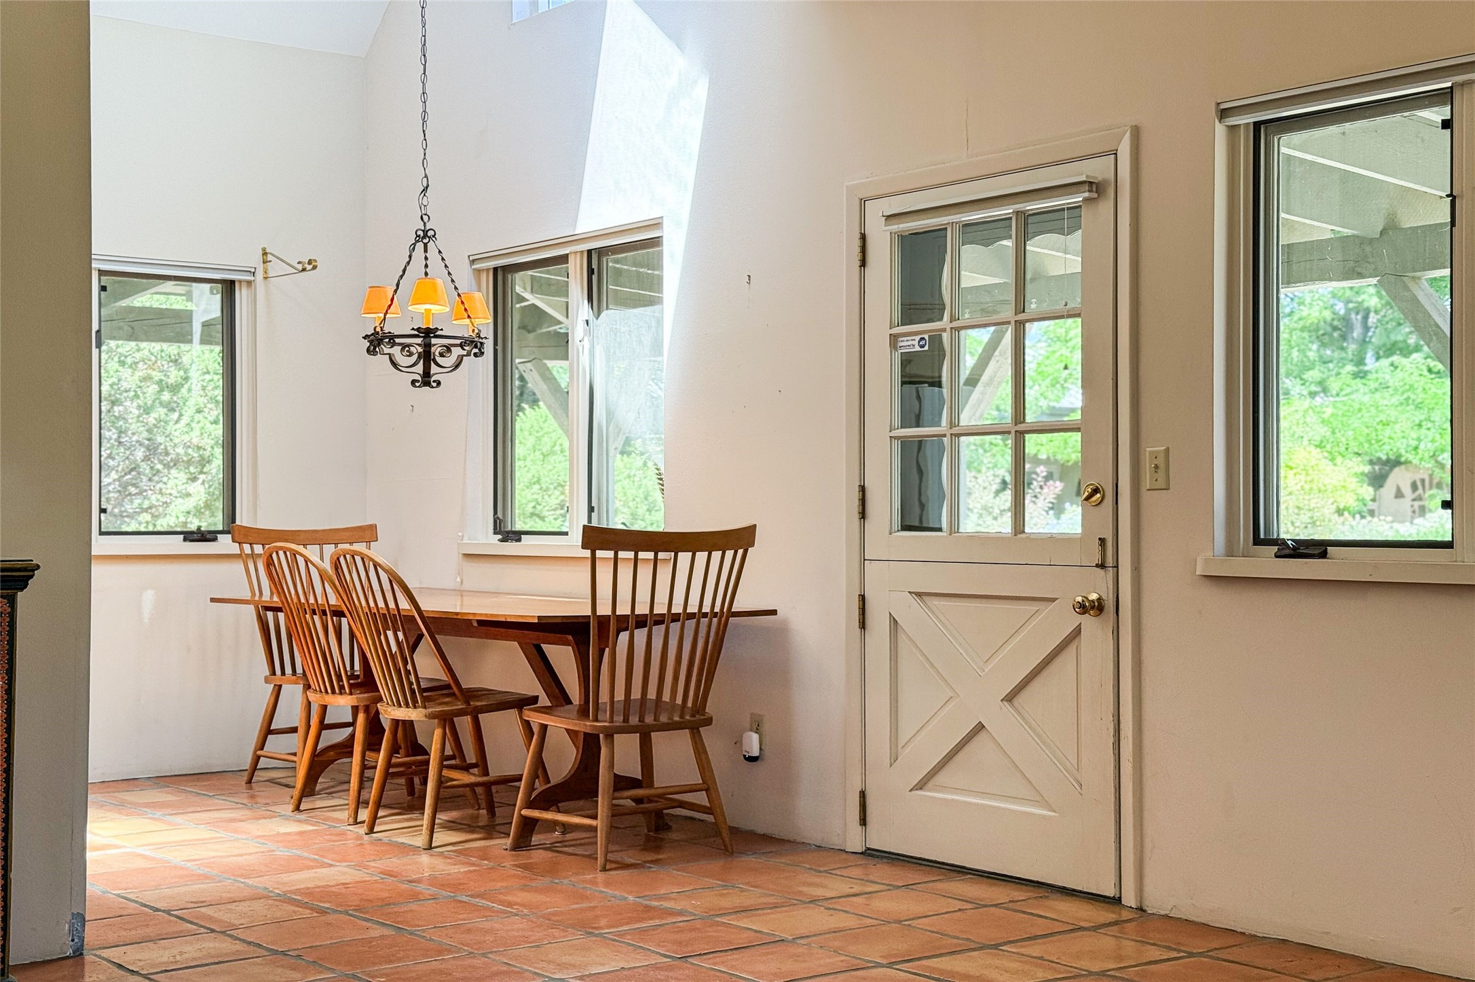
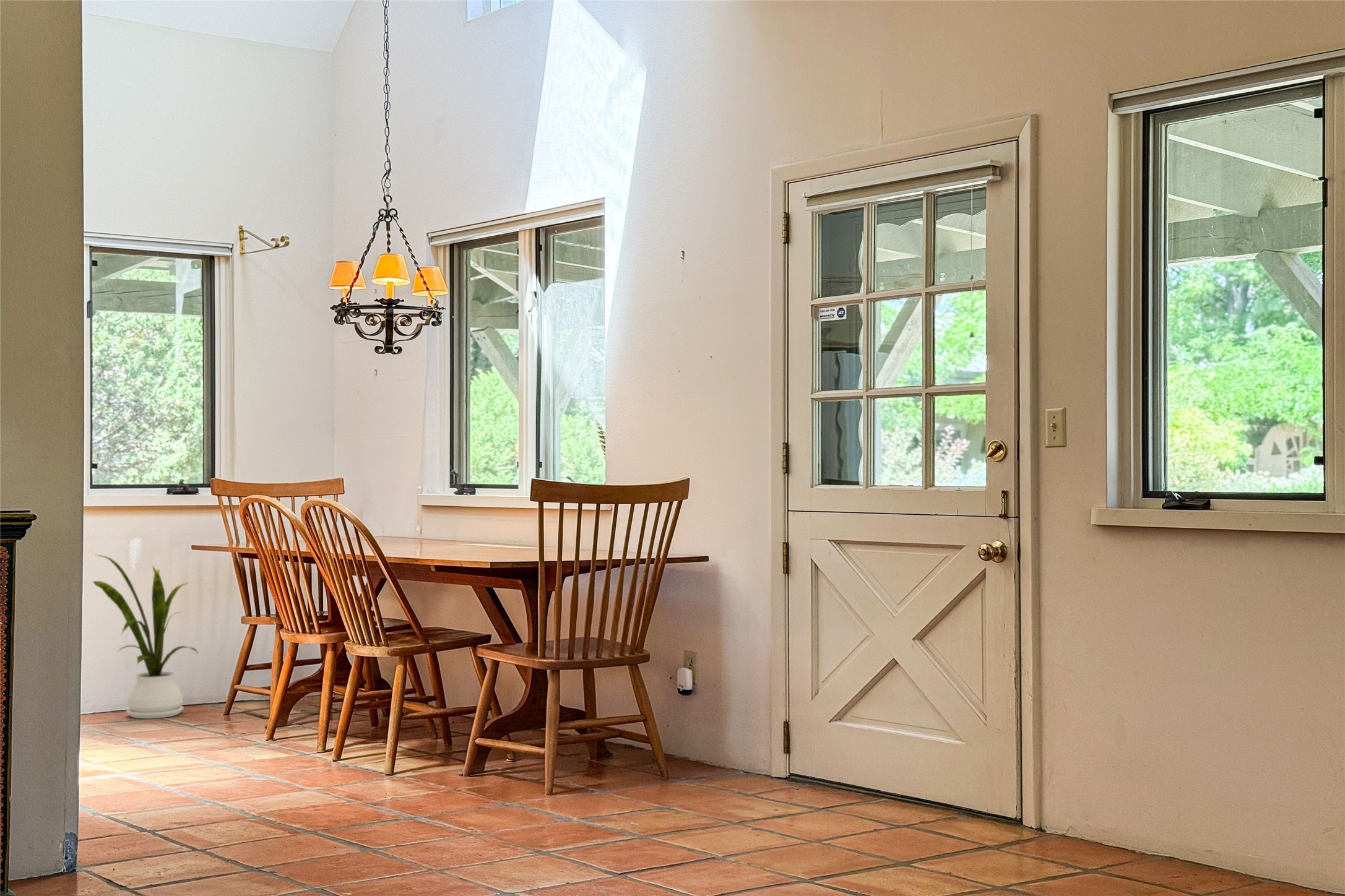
+ house plant (148, 633)
